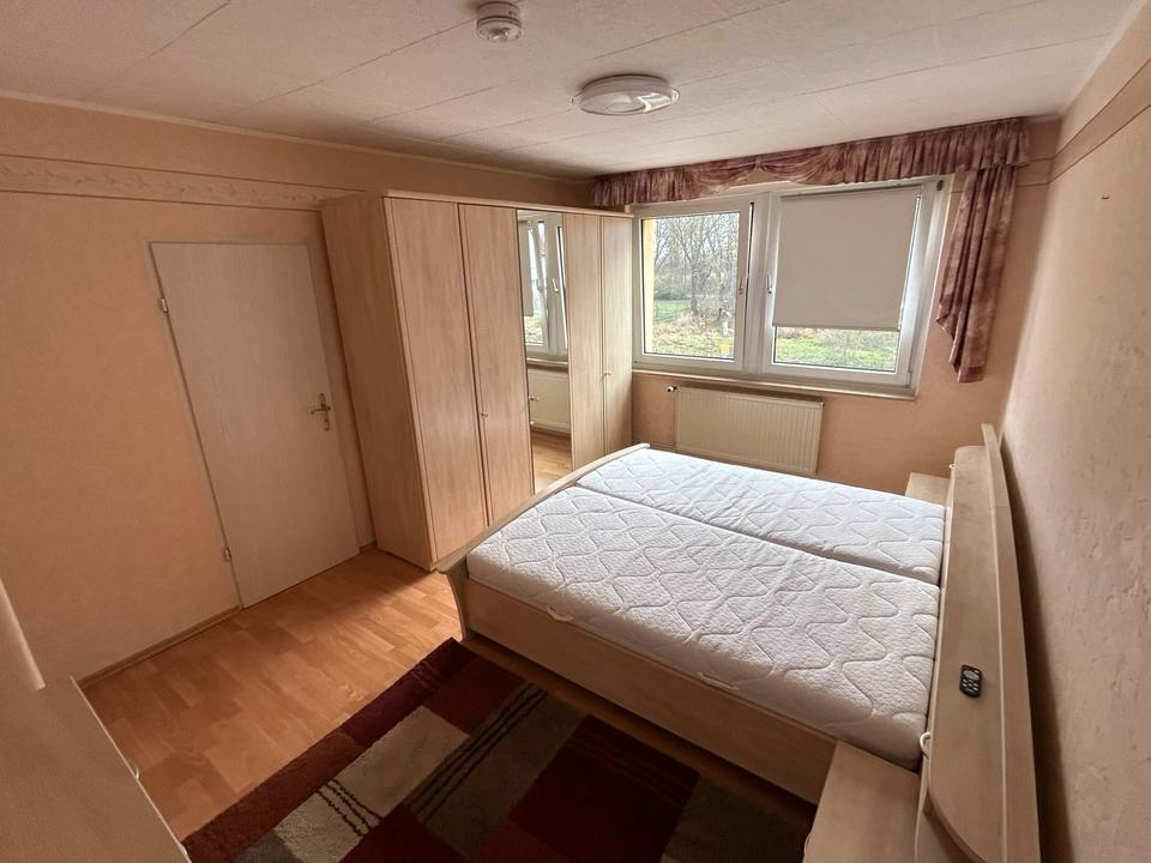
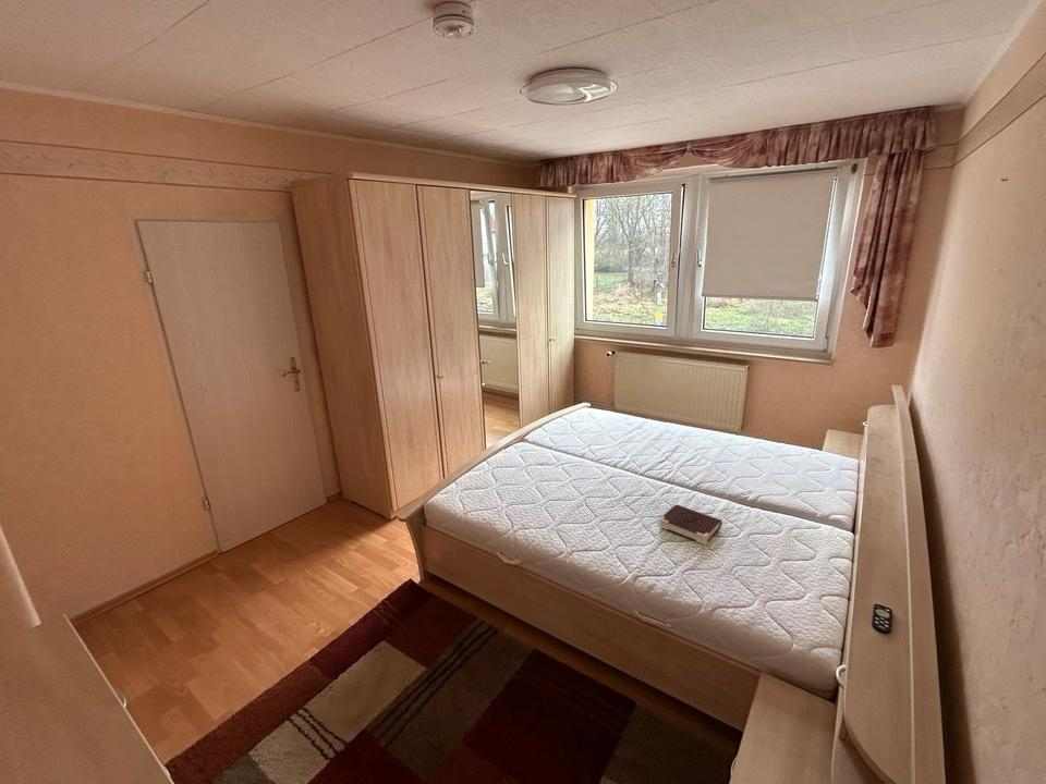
+ book (690, 523)
